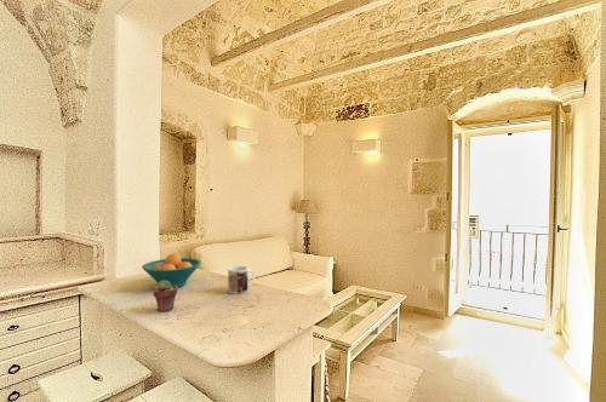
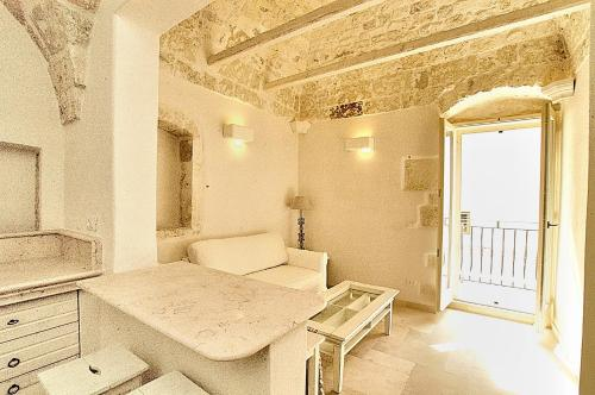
- fruit bowl (172, 269)
- potted succulent (165, 294)
- mug (240, 278)
